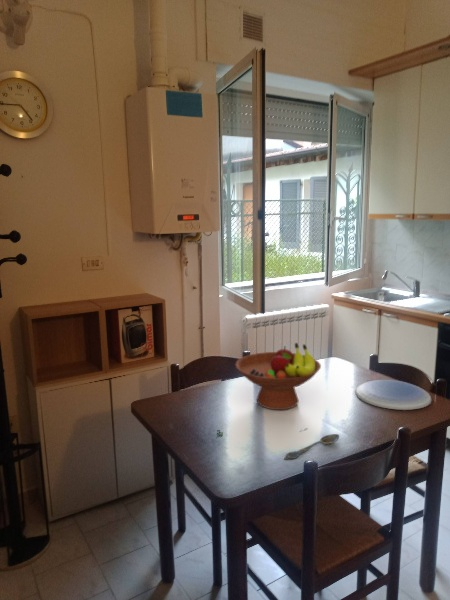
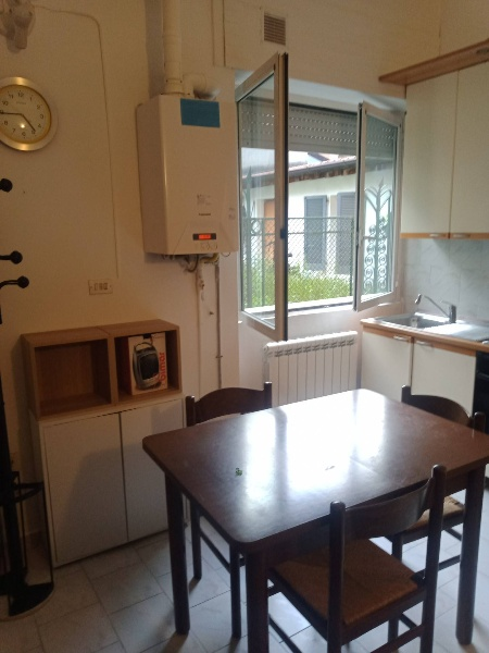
- fruit bowl (277, 375)
- plate (392, 391)
- spoon (312, 446)
